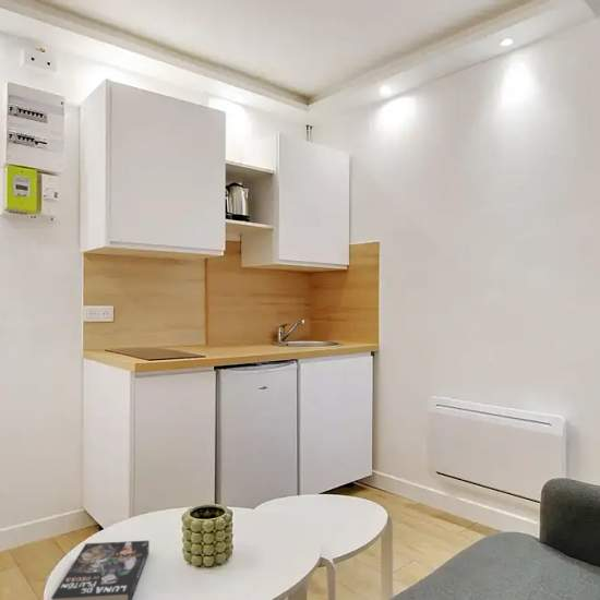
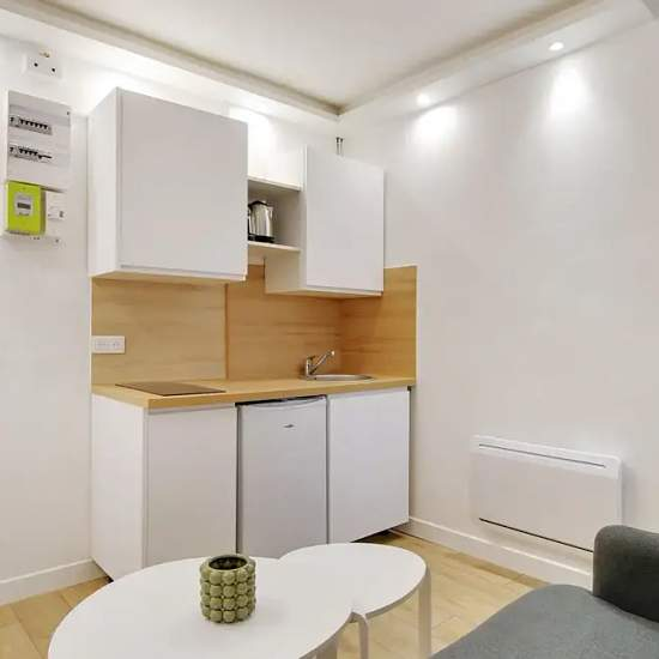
- book (105, 573)
